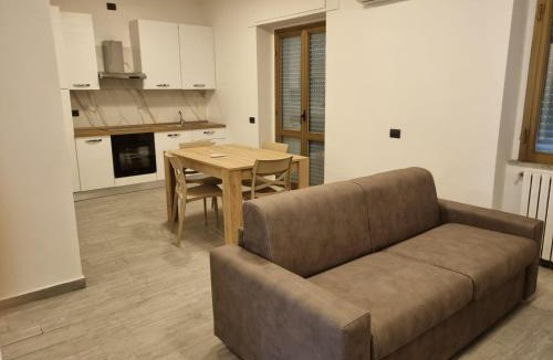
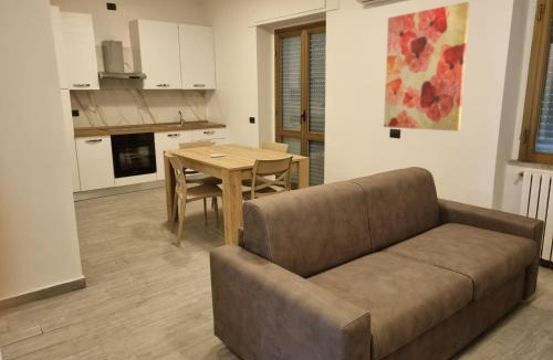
+ wall art (421, 71)
